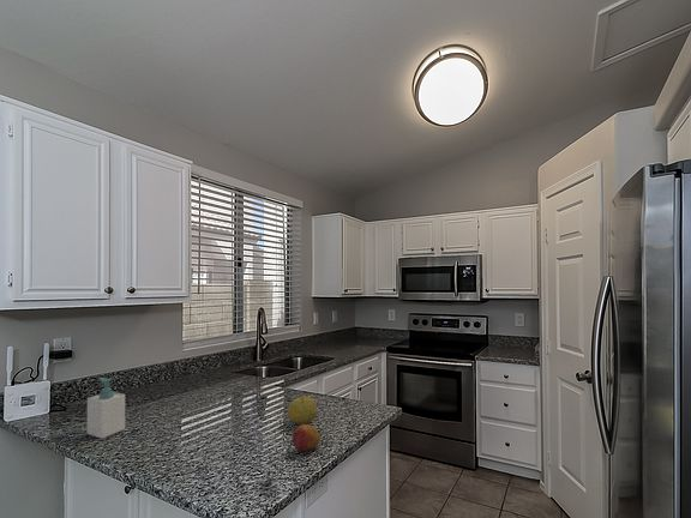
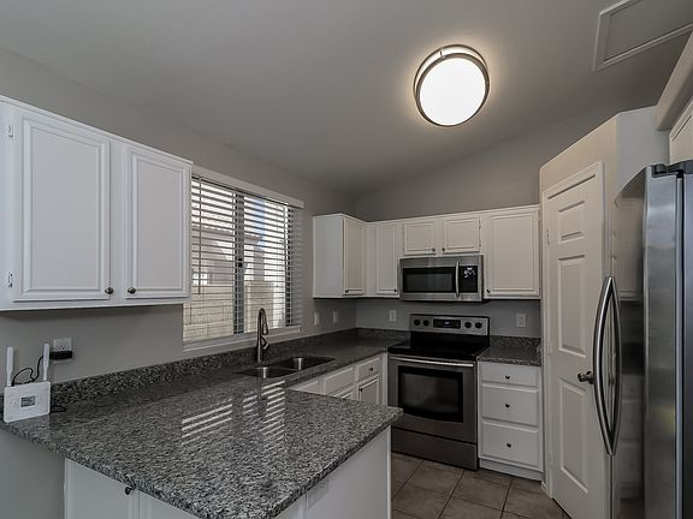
- fruit (306, 436)
- fruit (302, 410)
- soap bottle (106, 404)
